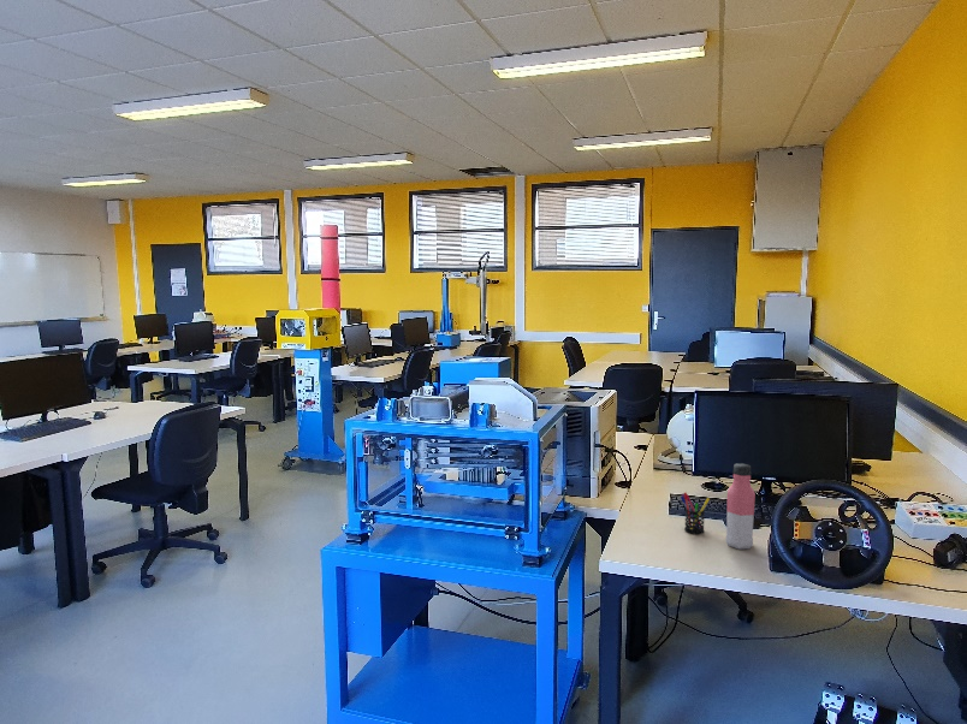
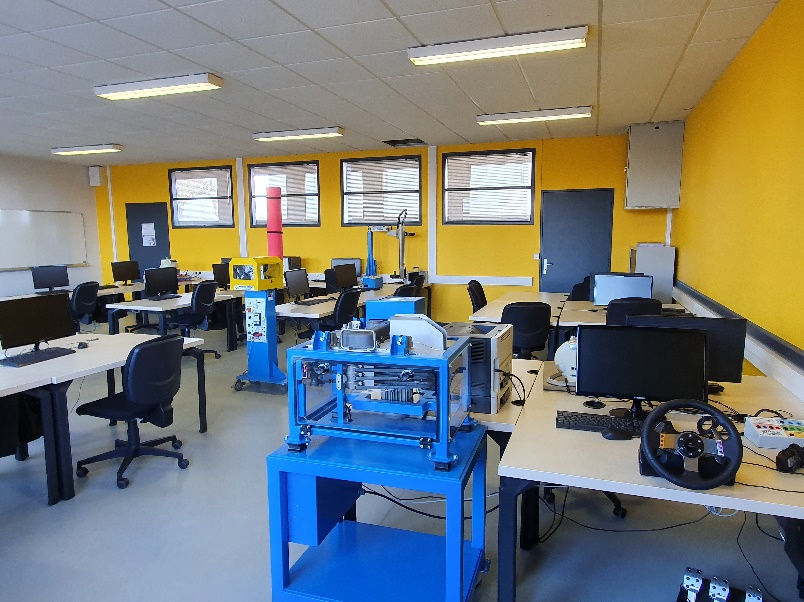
- water bottle (740, 505)
- pen holder (694, 512)
